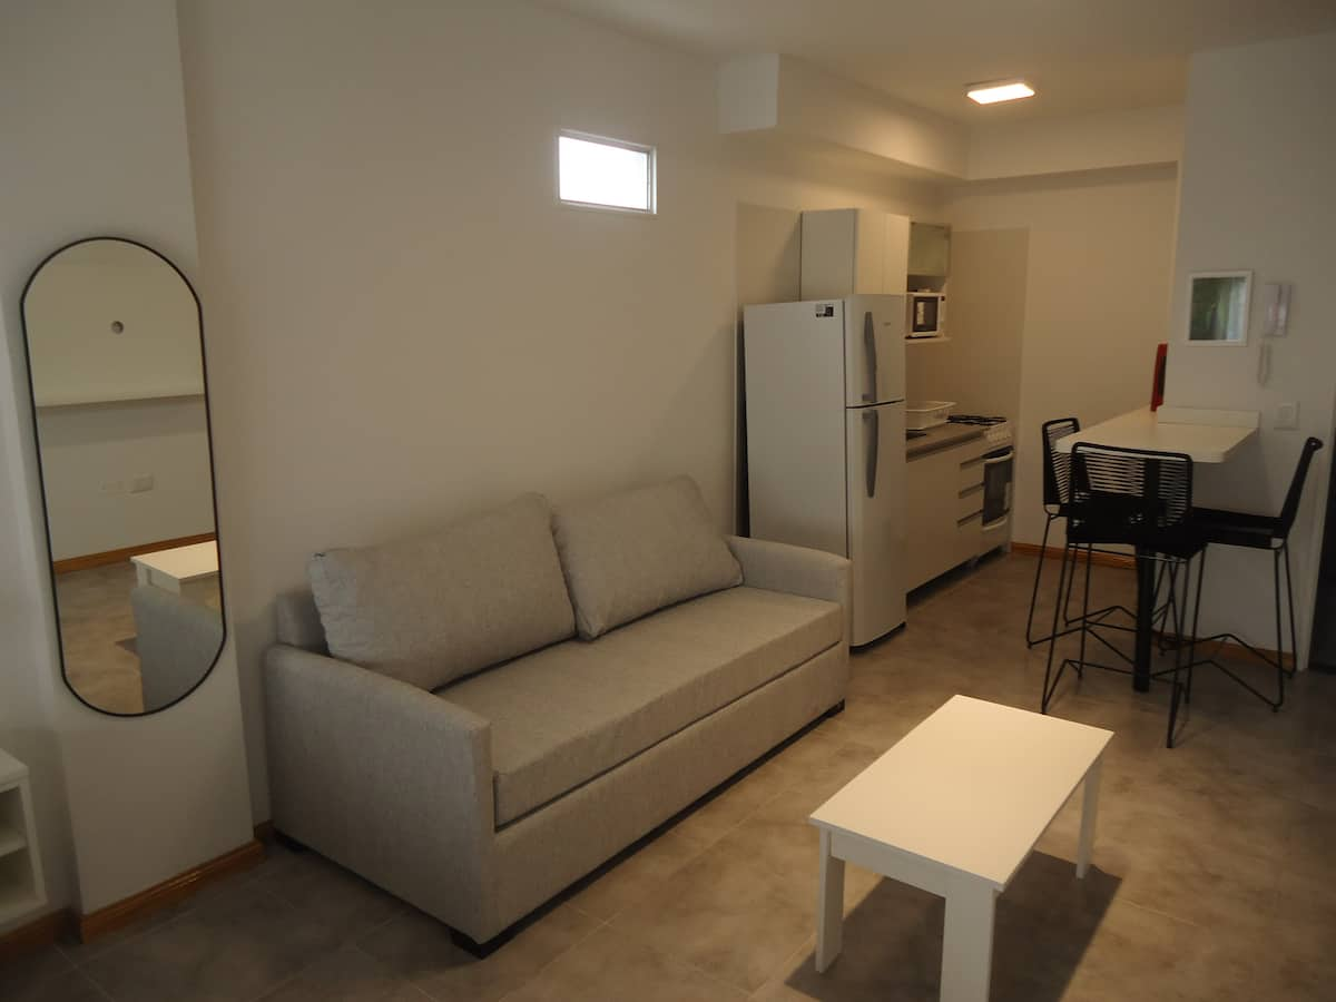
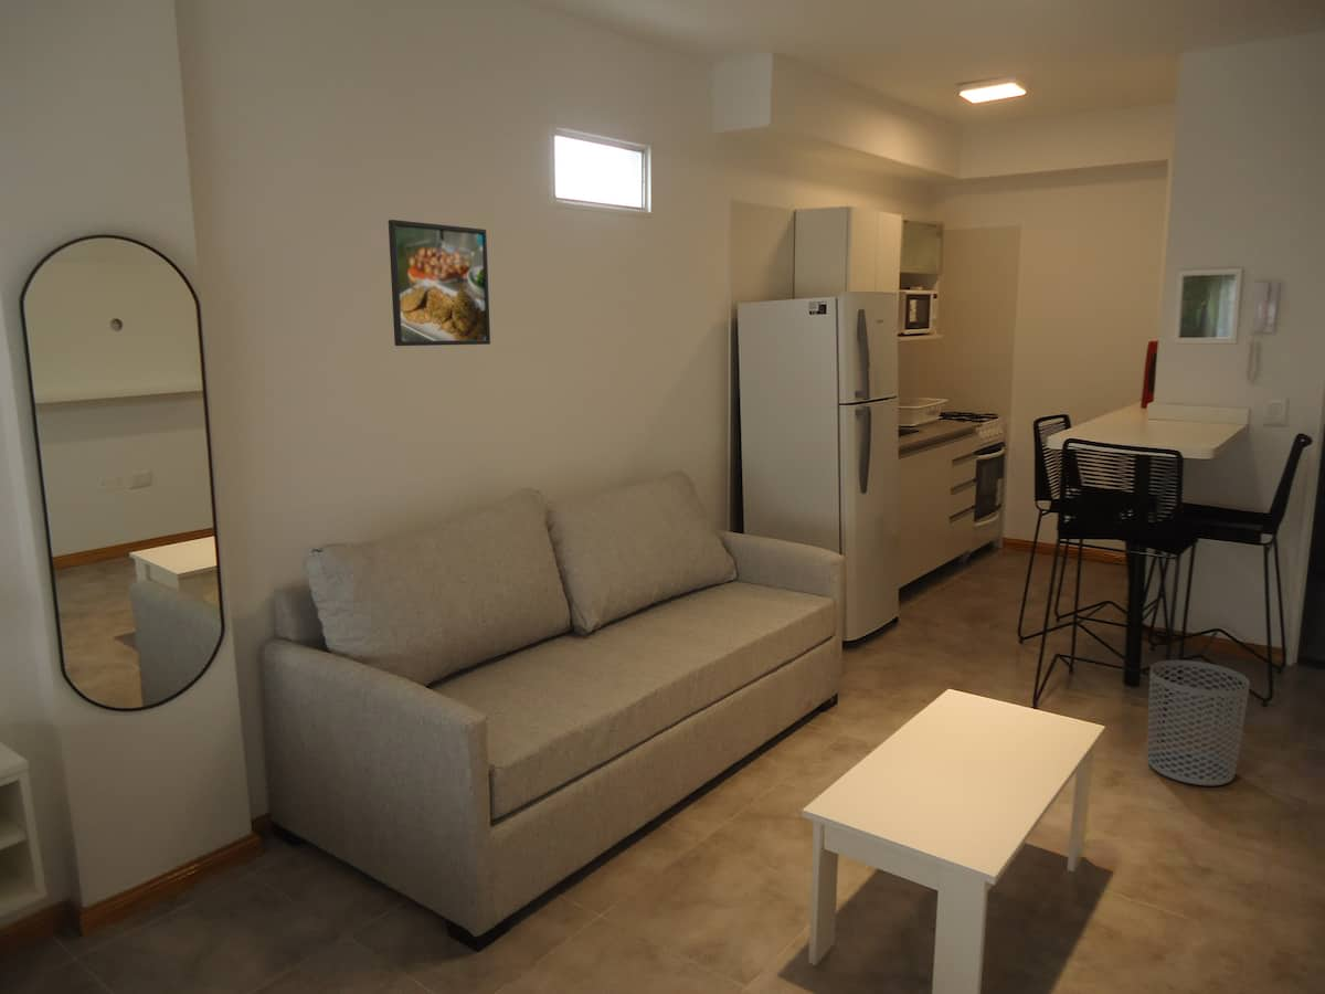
+ waste bin (1194, 722)
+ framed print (442, 285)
